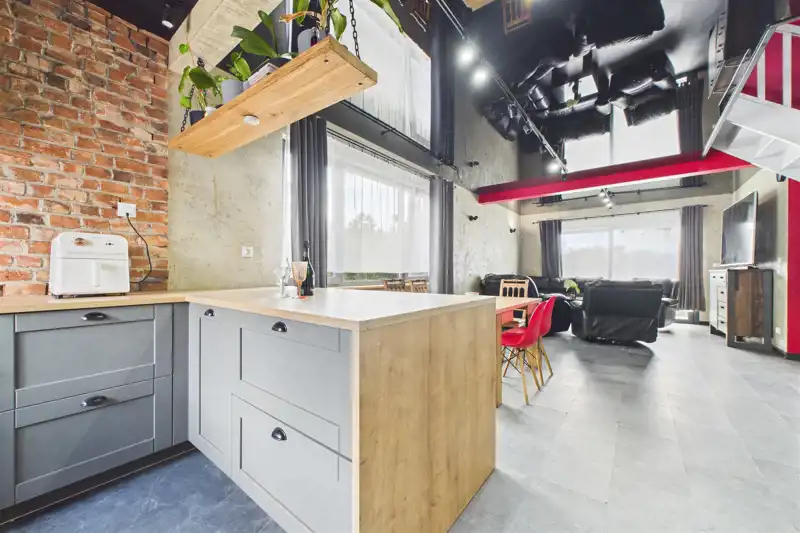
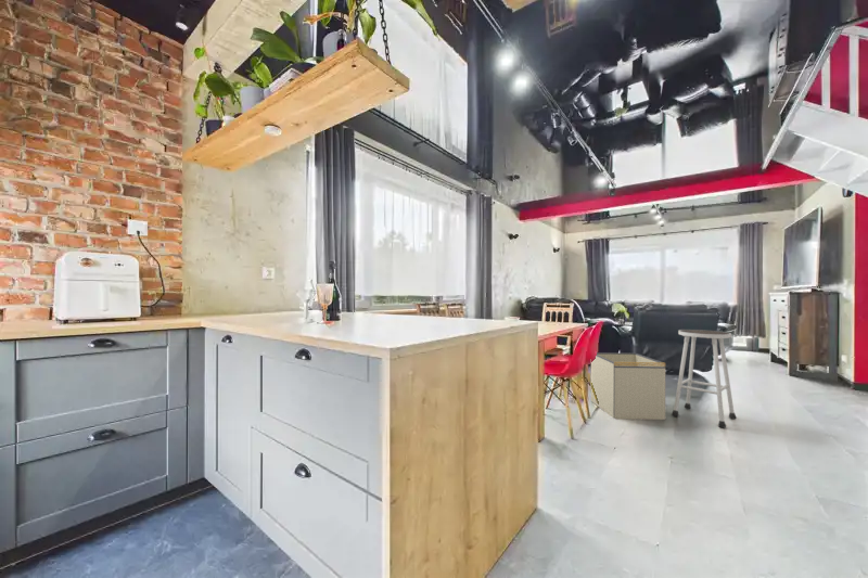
+ storage bin (625, 383)
+ stool (702, 382)
